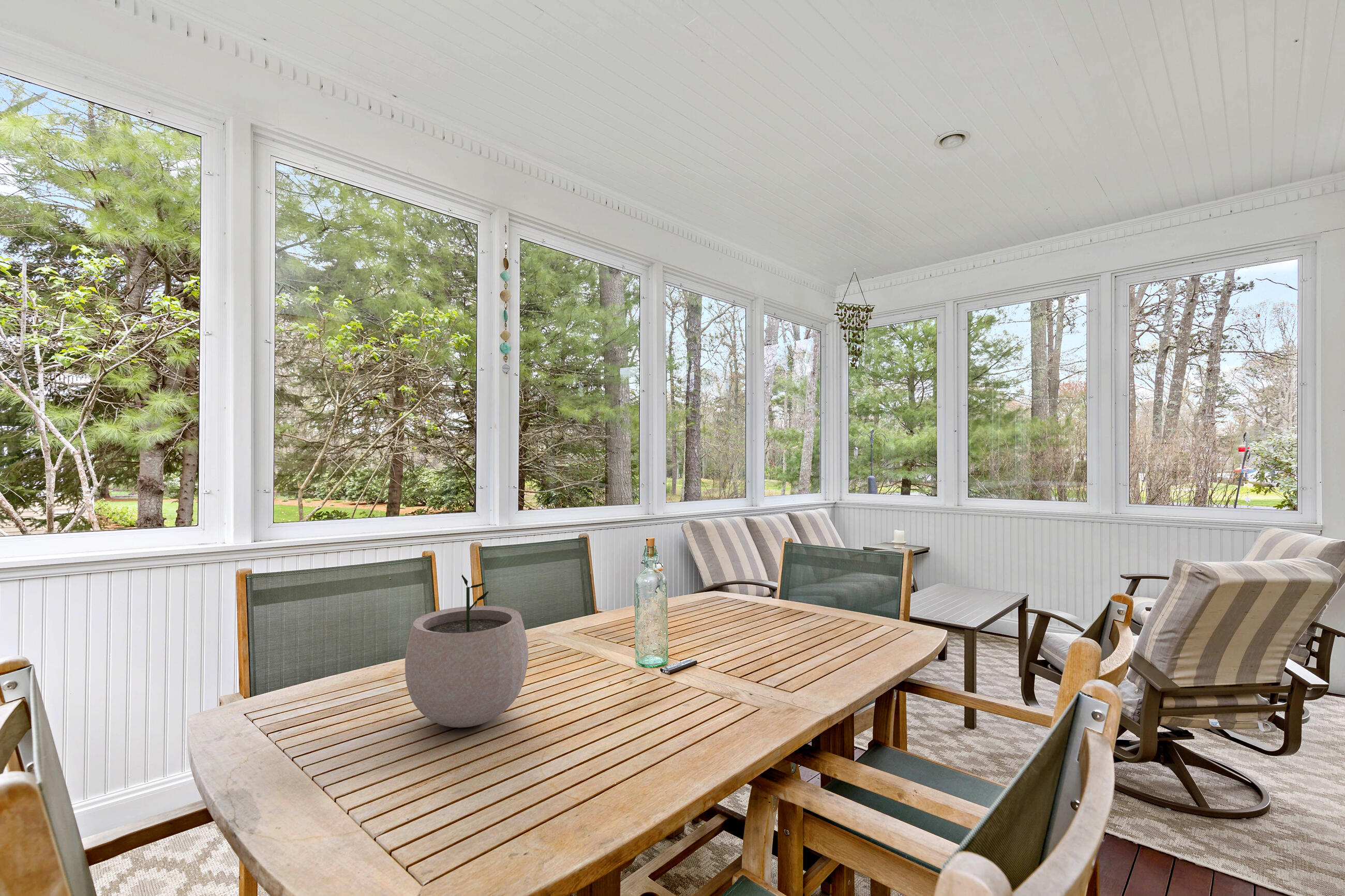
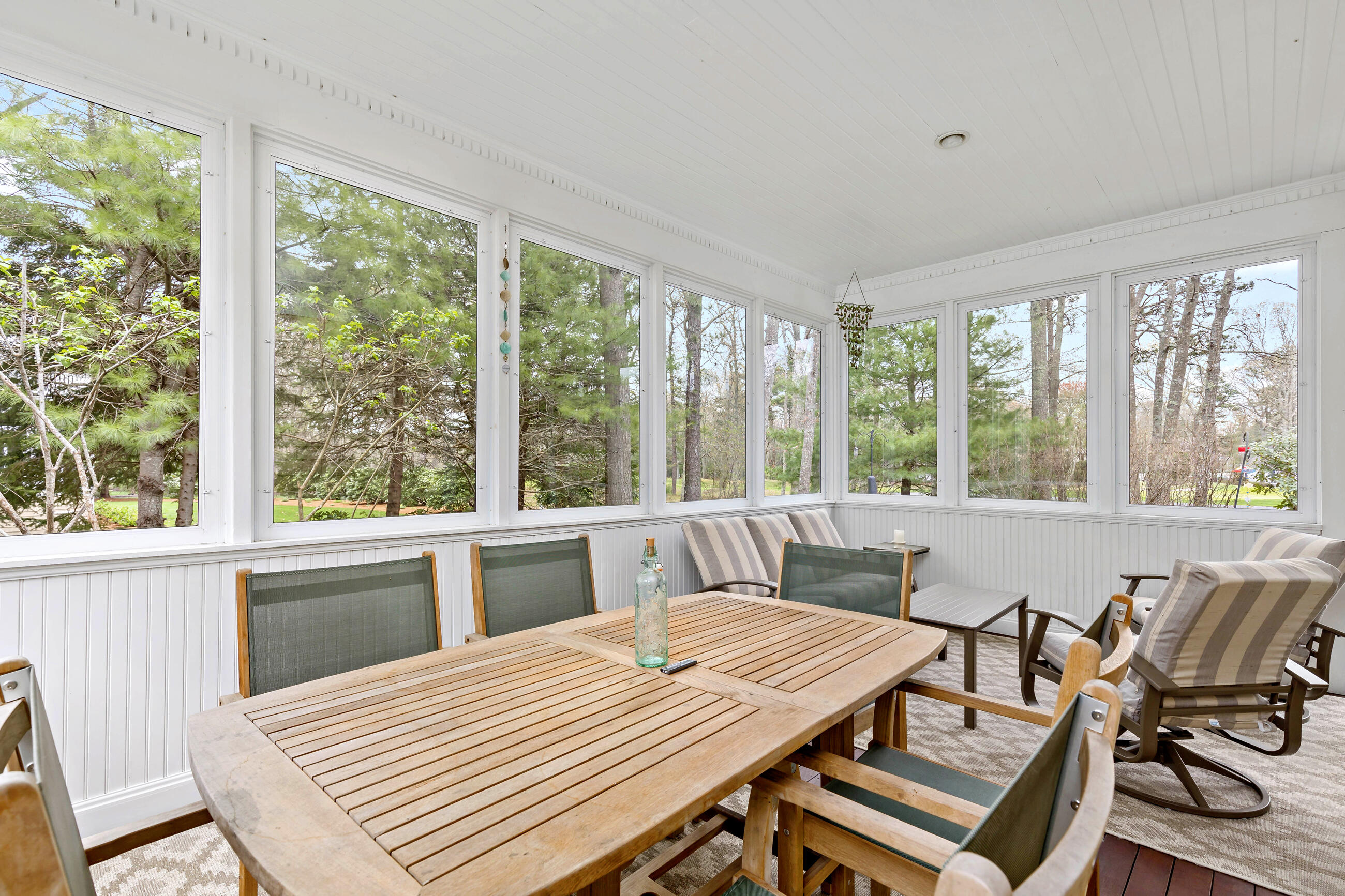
- plant pot (468, 646)
